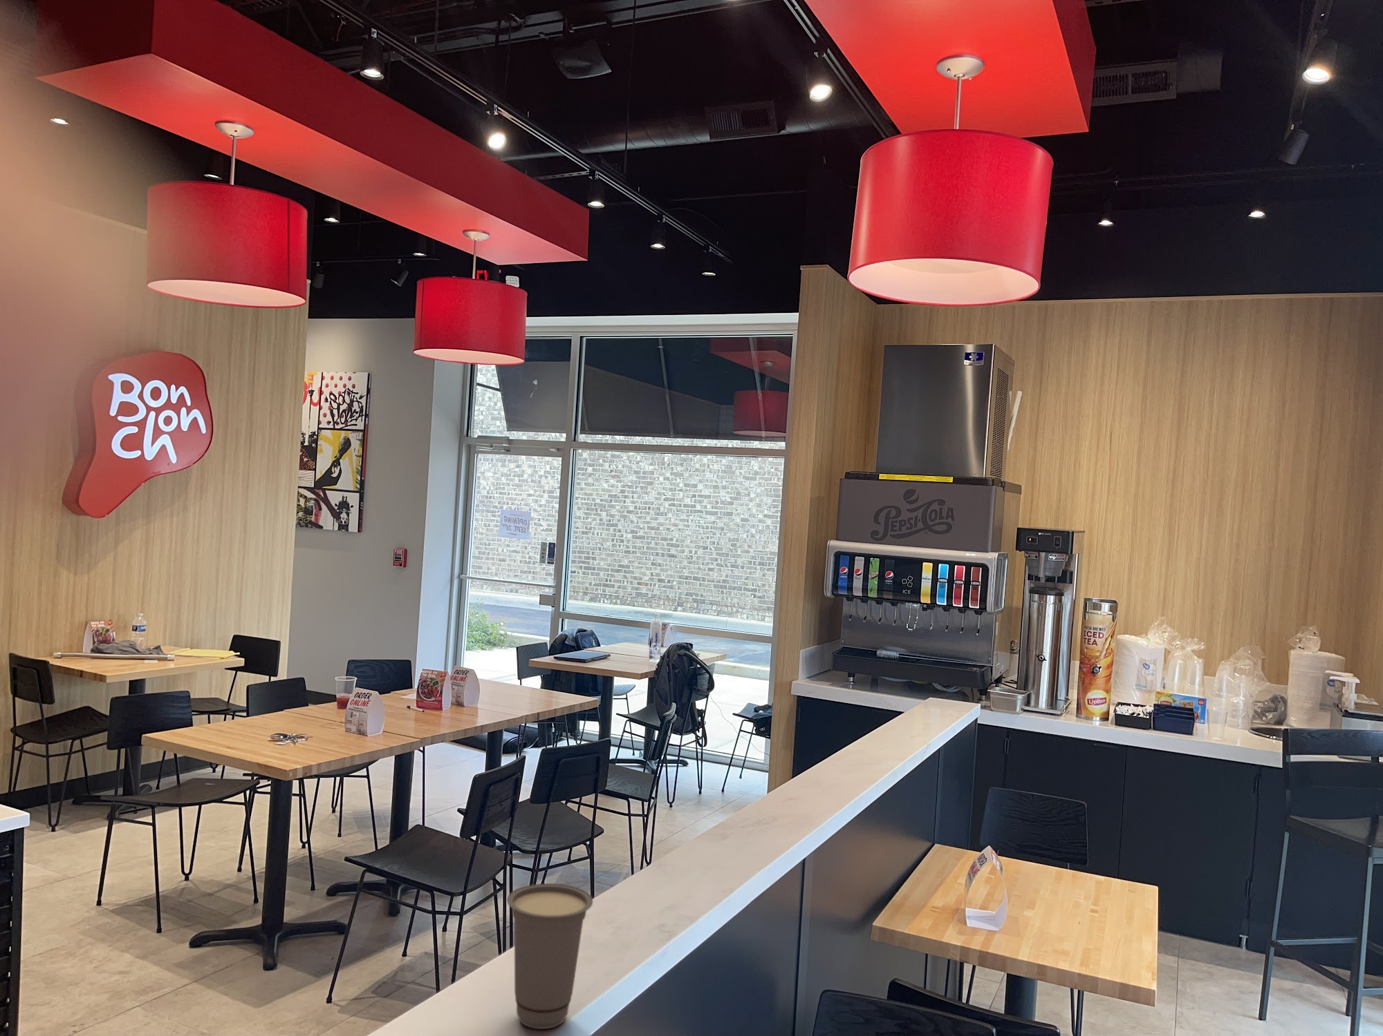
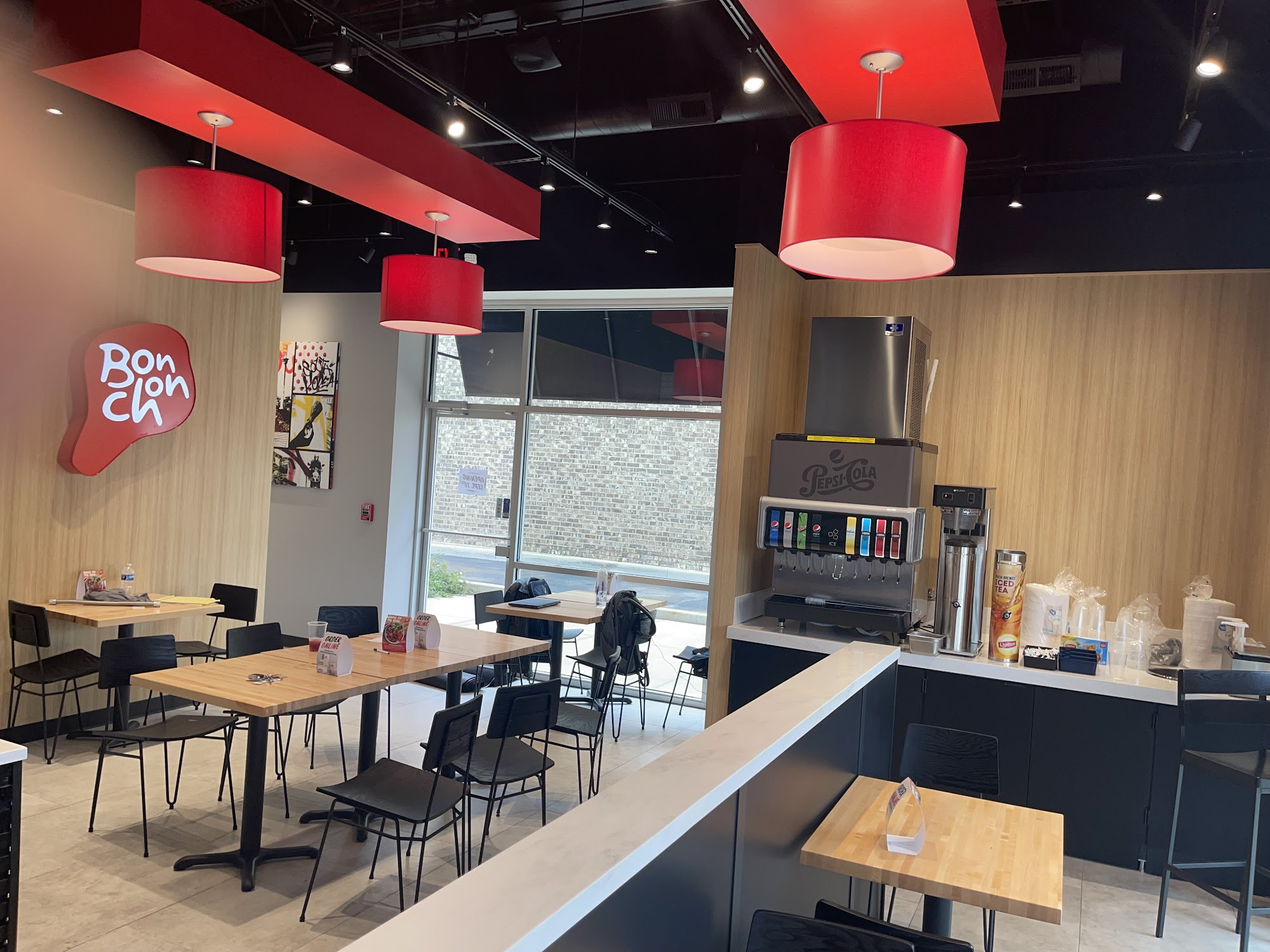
- cup (546, 958)
